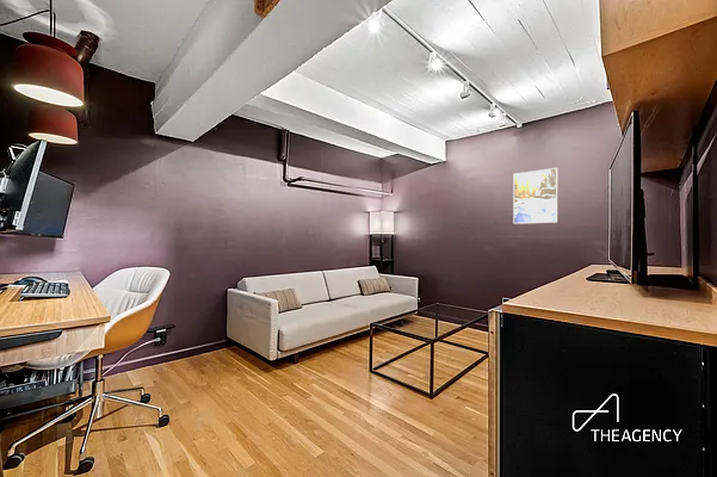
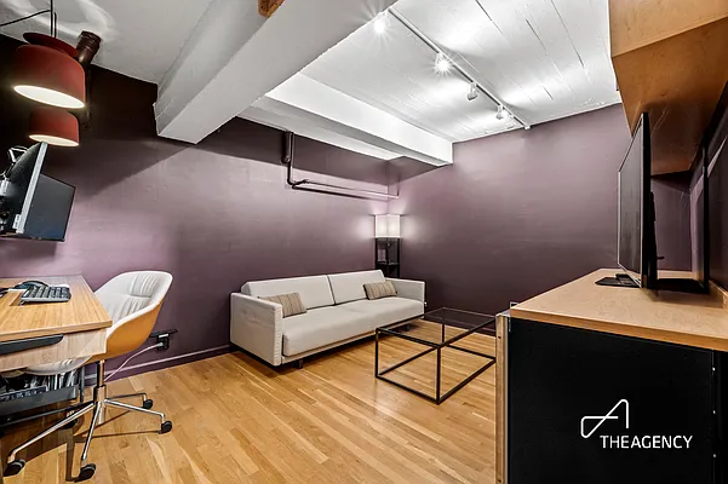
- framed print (534, 197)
